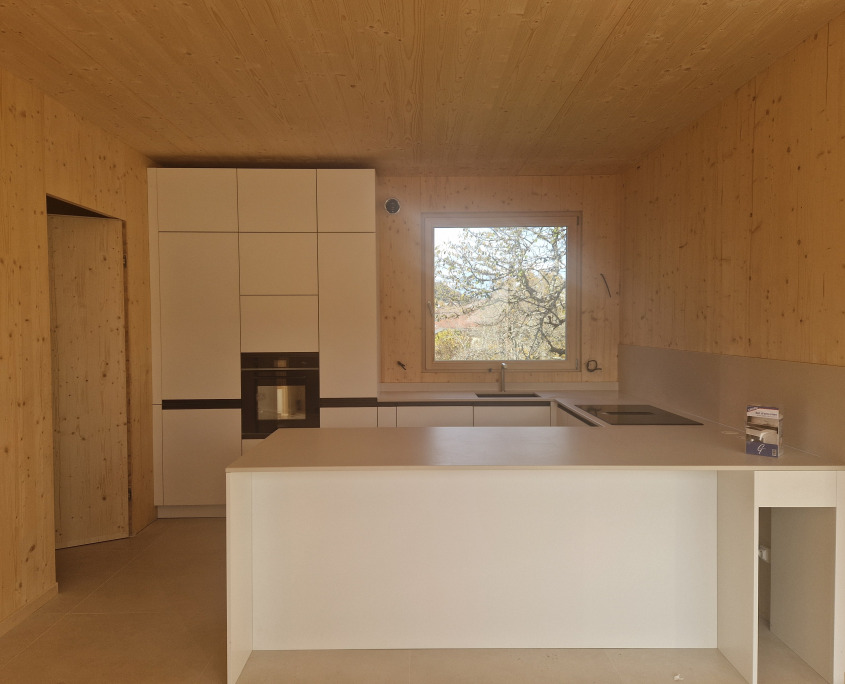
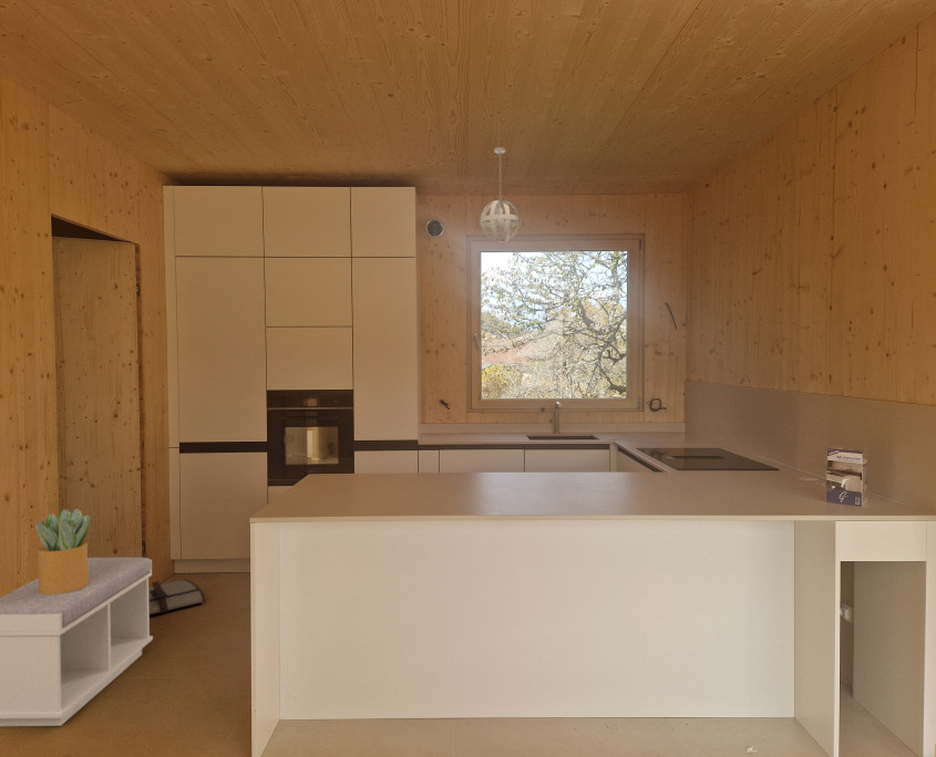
+ tool roll (153, 593)
+ potted plant (60, 550)
+ pendant light (500, 196)
+ bench (71, 632)
